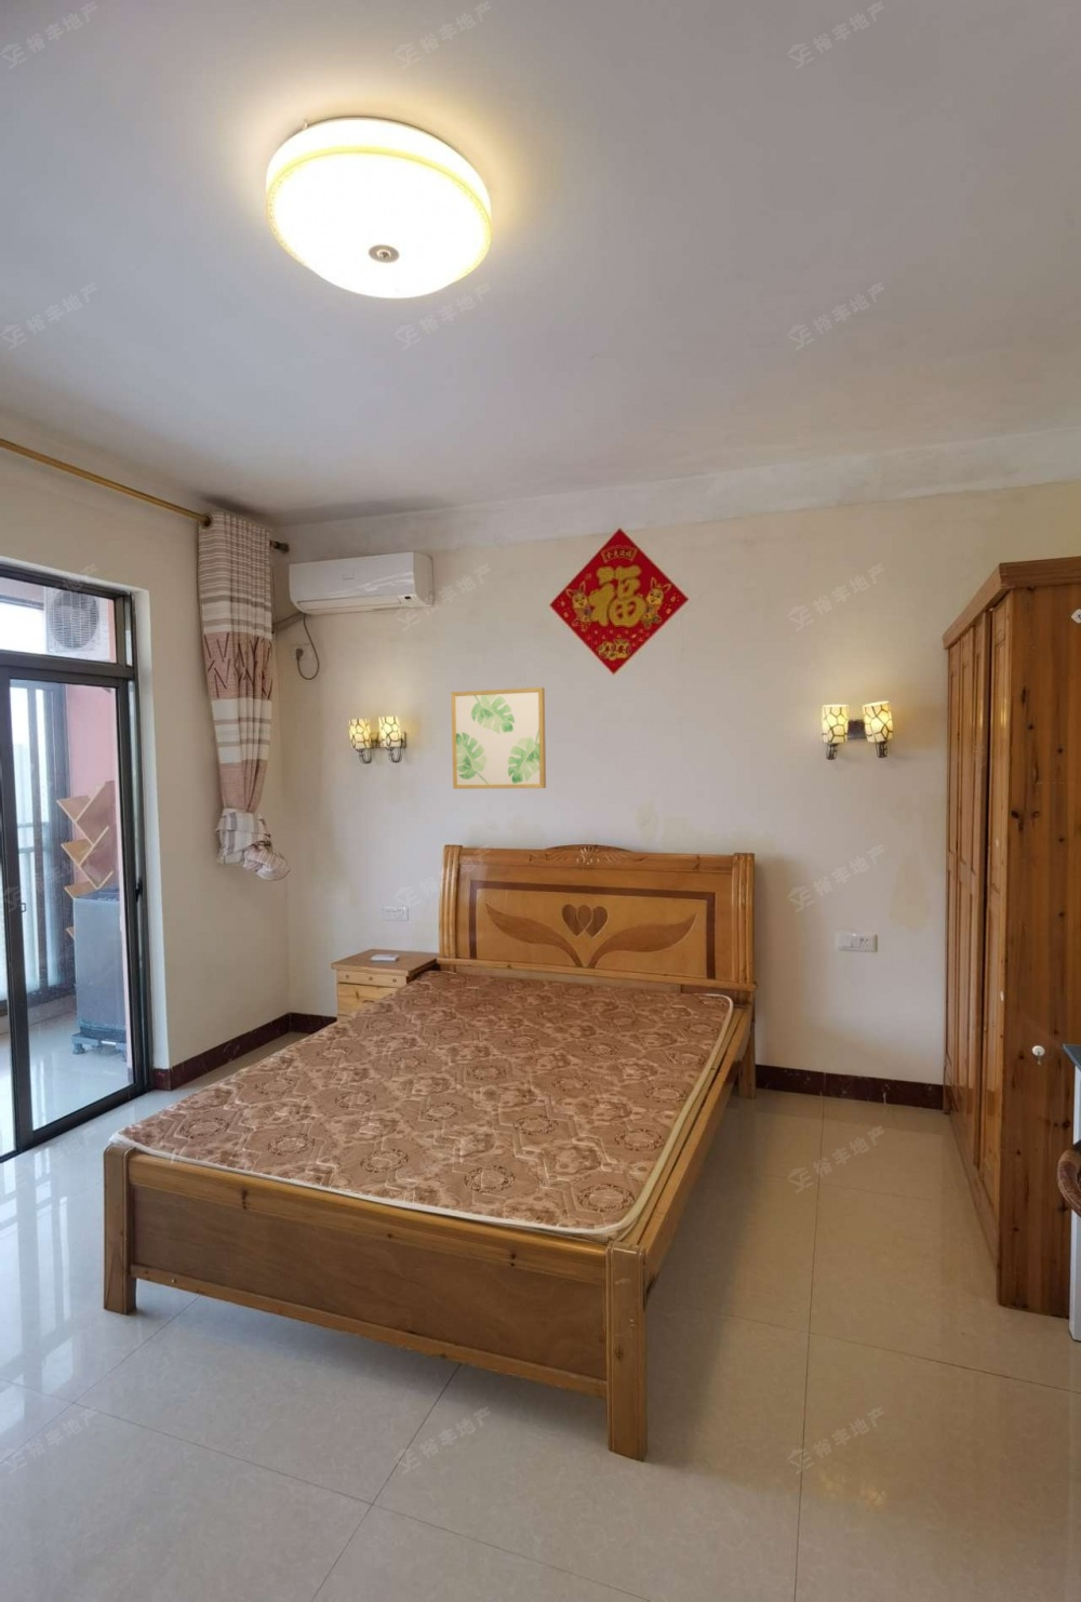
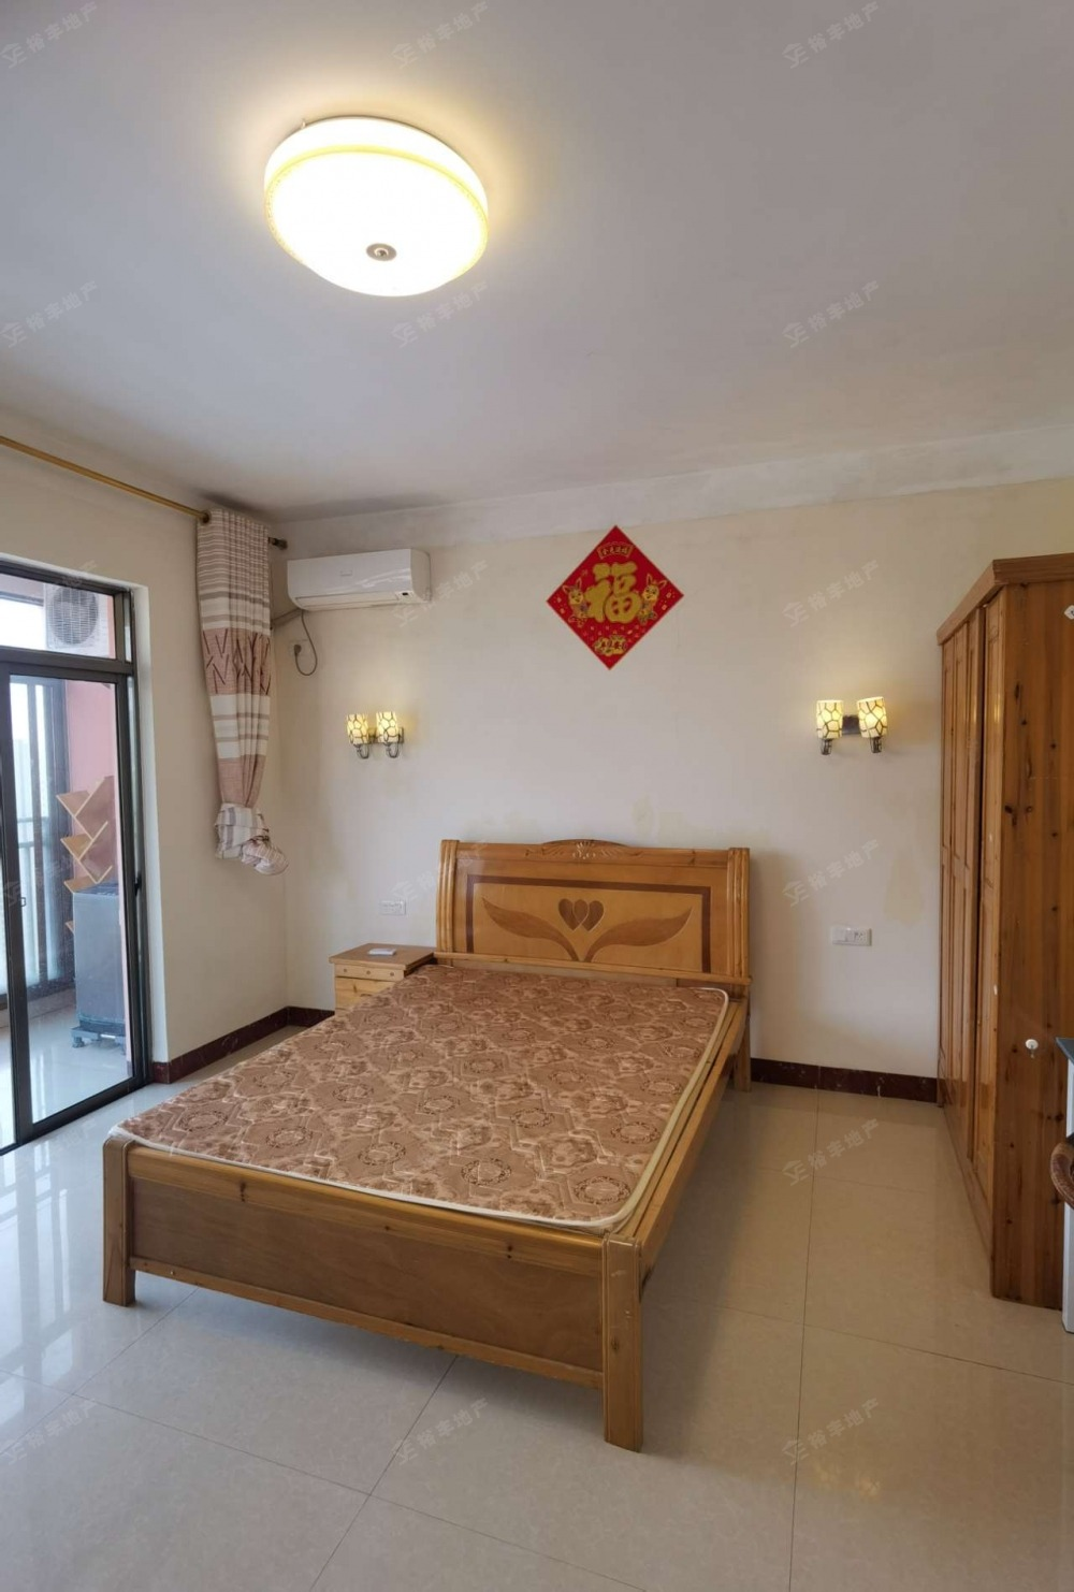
- wall art (497, 739)
